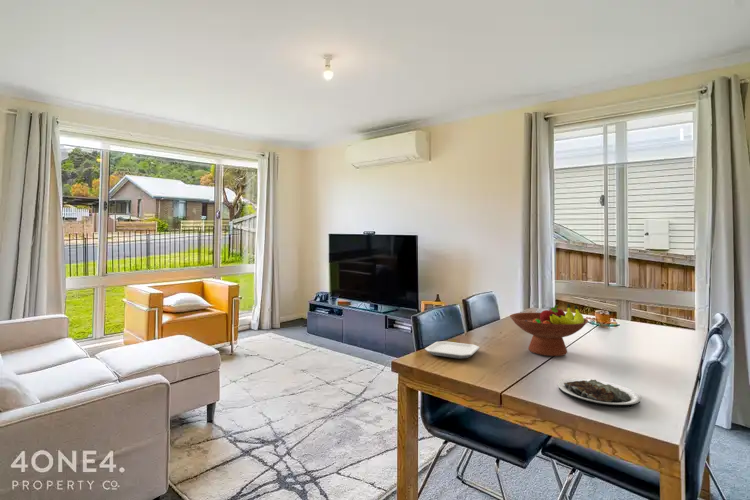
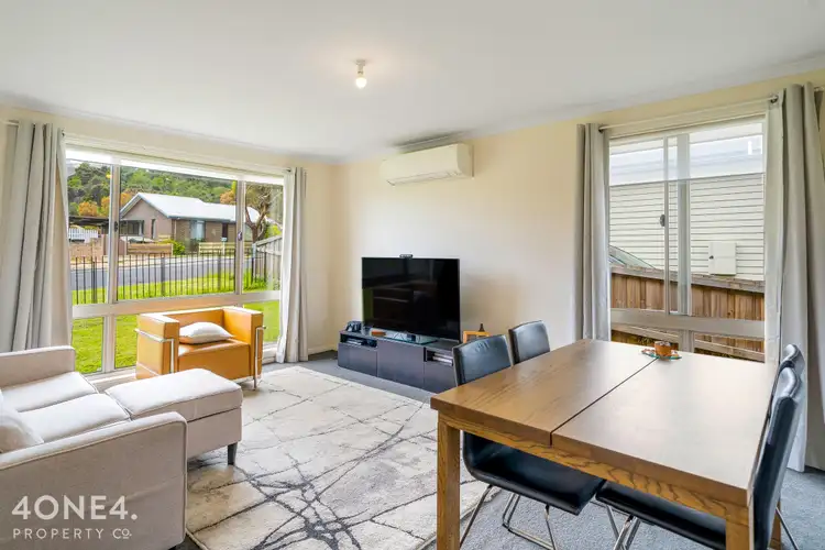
- fruit bowl (547, 328)
- plate (597, 389)
- plate (452, 350)
